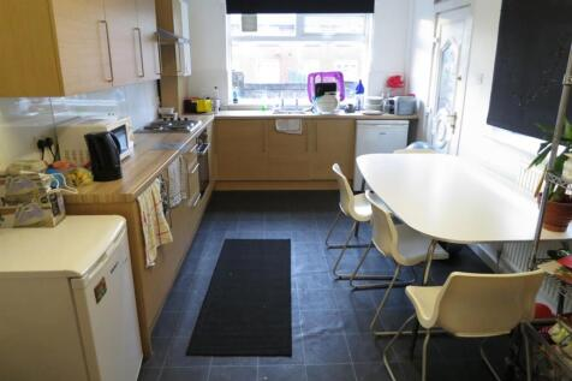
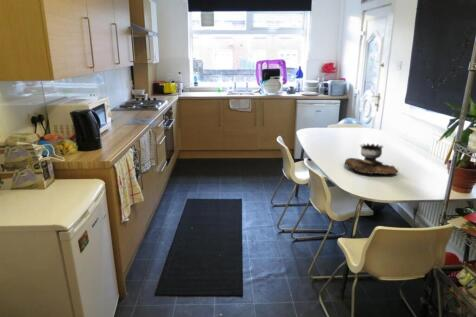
+ brazier (370, 156)
